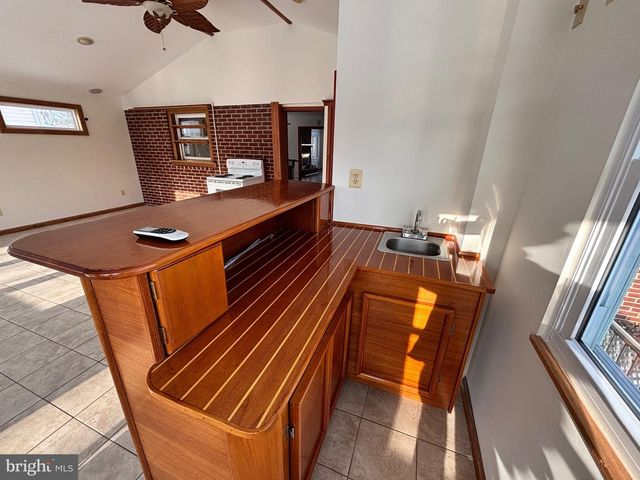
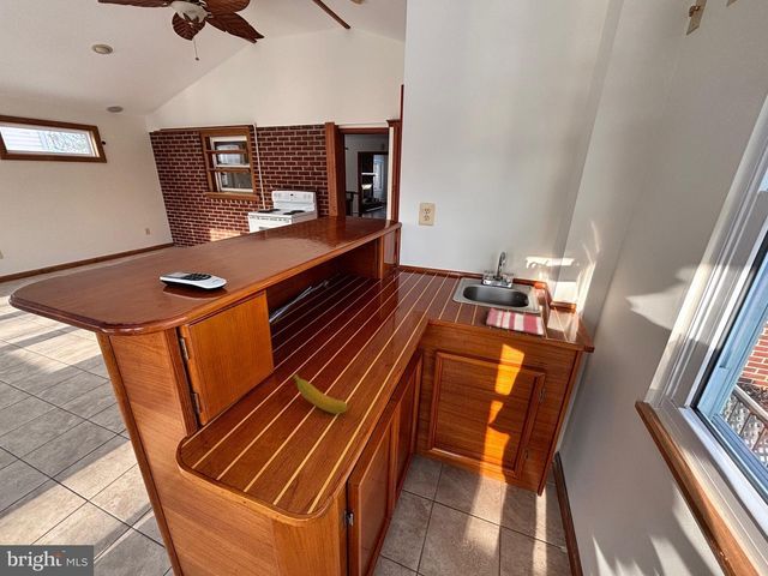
+ dish towel (515, 320)
+ banana (319, 395)
